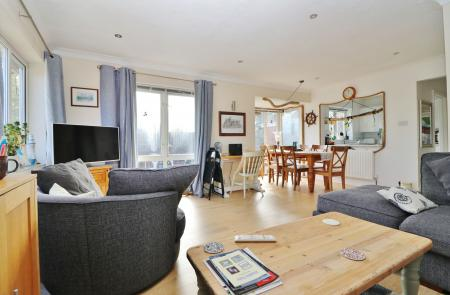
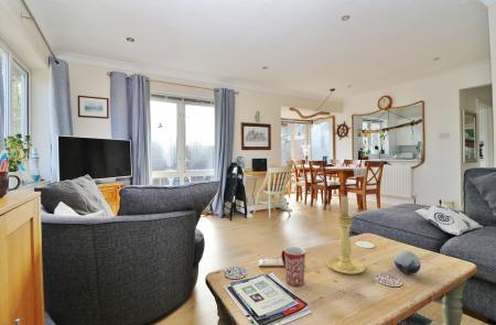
+ decorative orb (407, 262)
+ candle holder (344, 230)
+ mug (292, 264)
